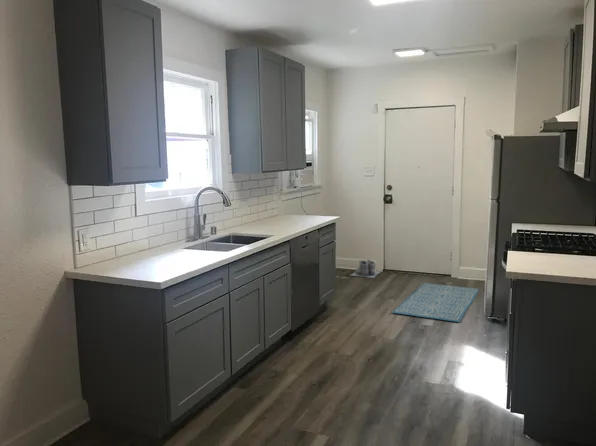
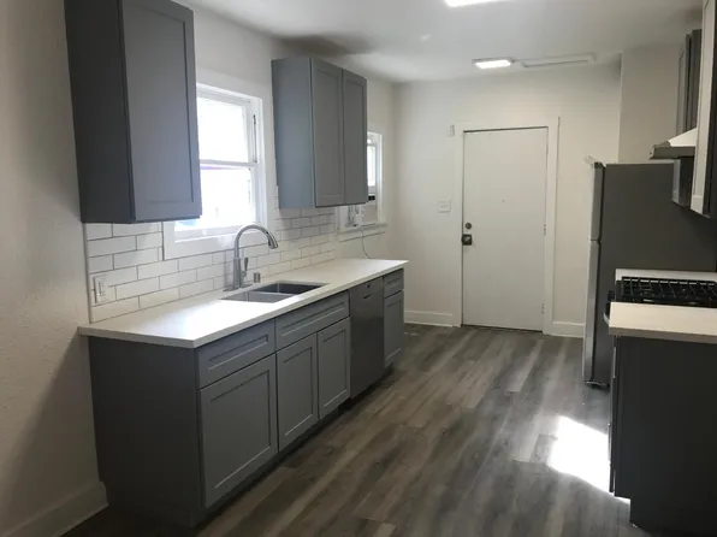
- rug (439, 299)
- boots (365, 266)
